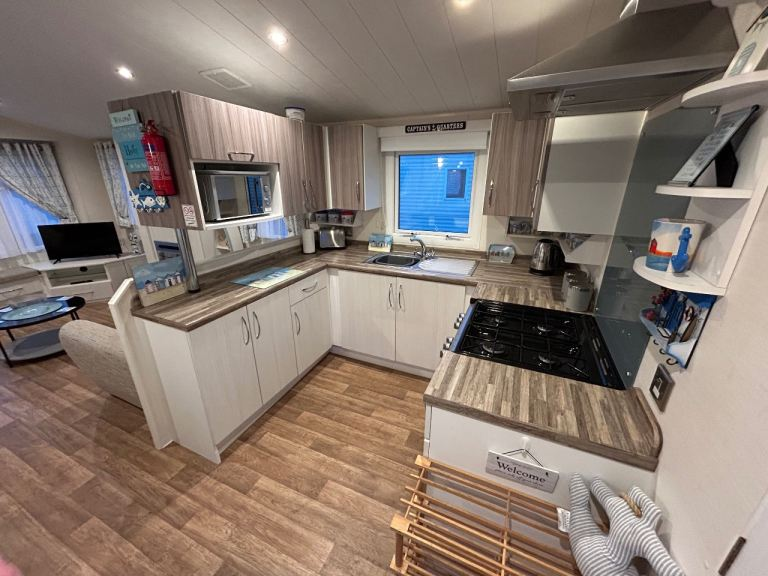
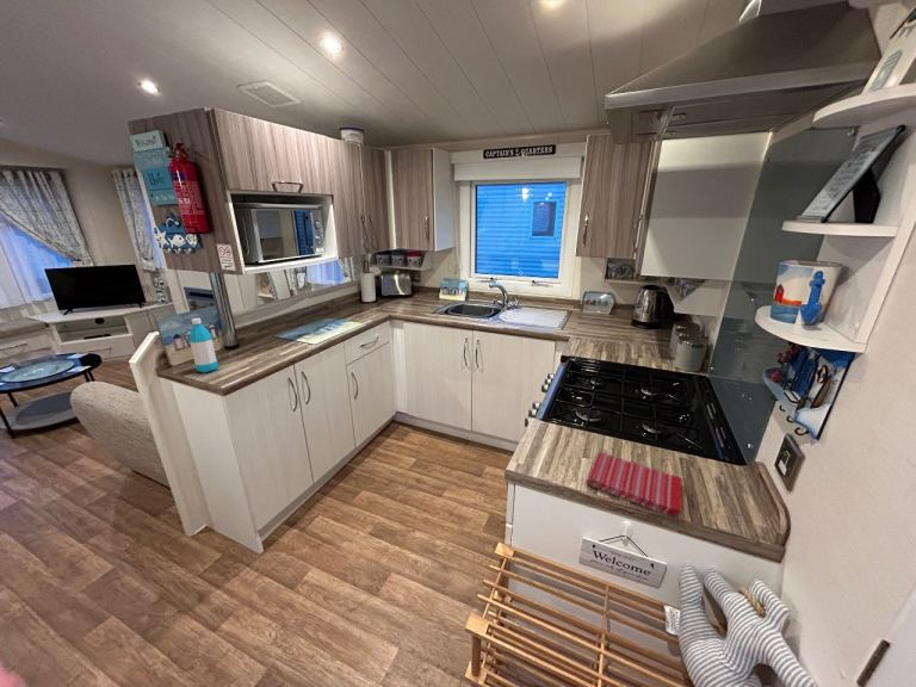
+ water bottle (202, 345)
+ dish towel (635, 479)
